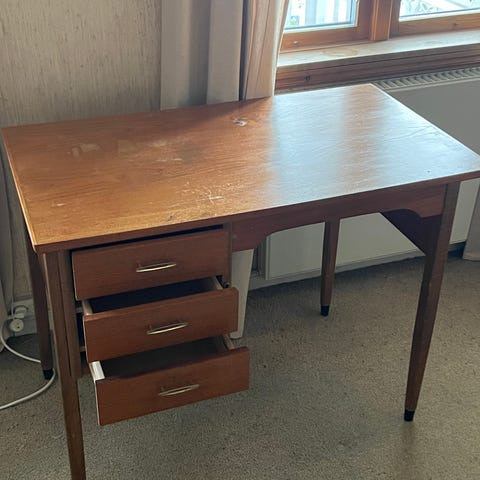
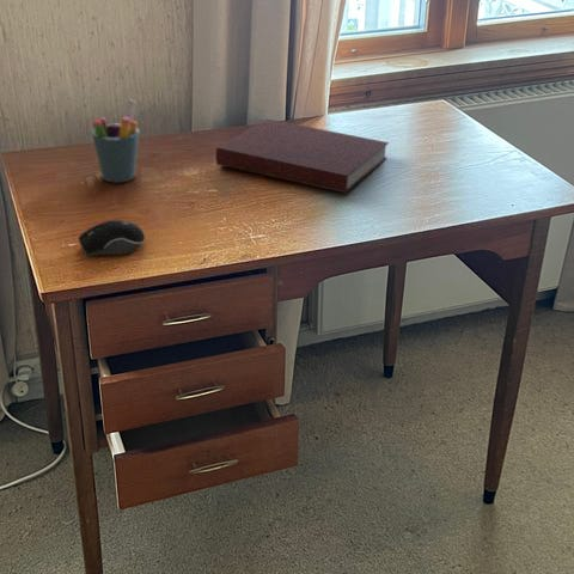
+ pen holder (116, 141)
+ computer mouse (111, 234)
+ notebook (303, 153)
